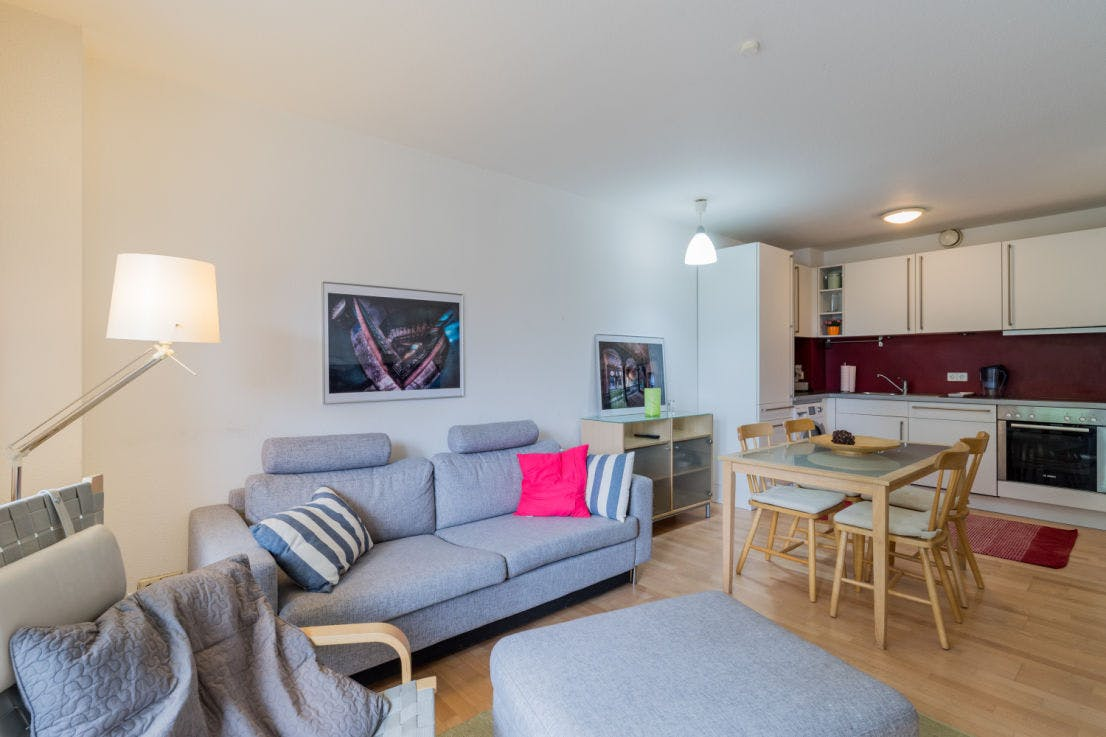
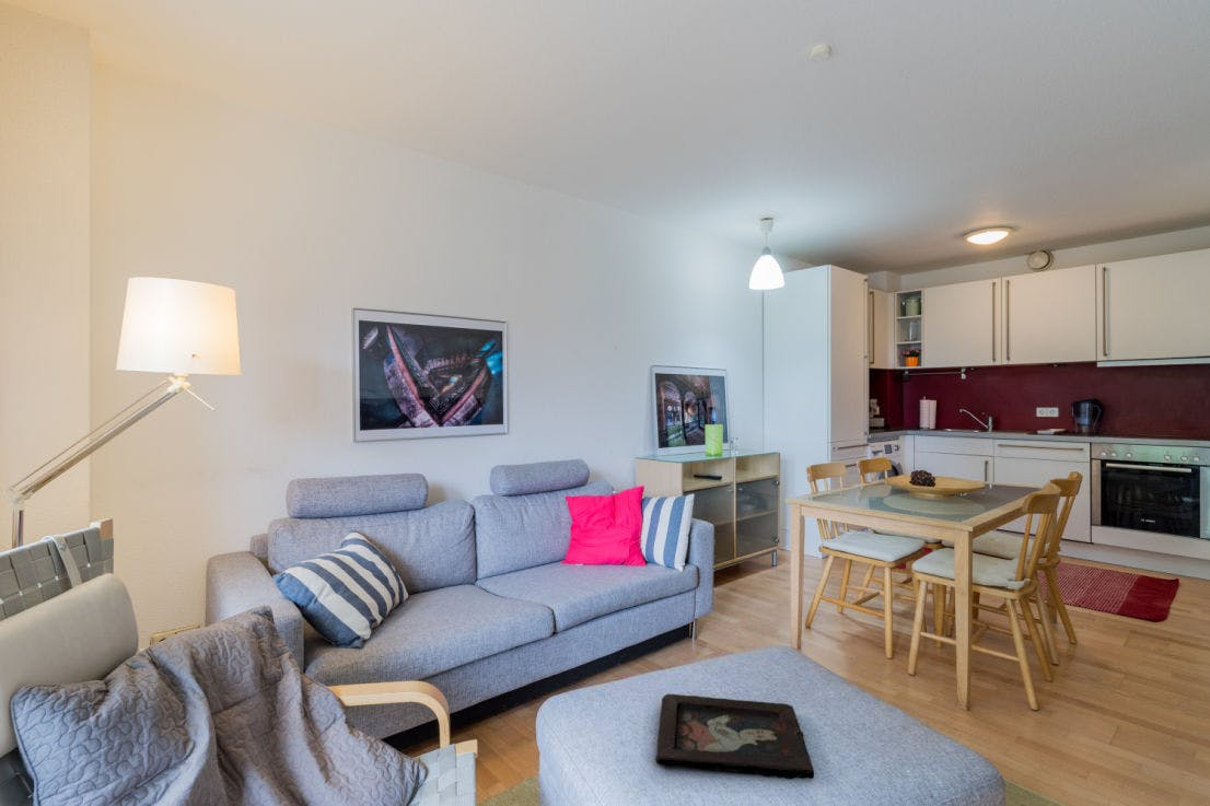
+ decorative tray (730, 732)
